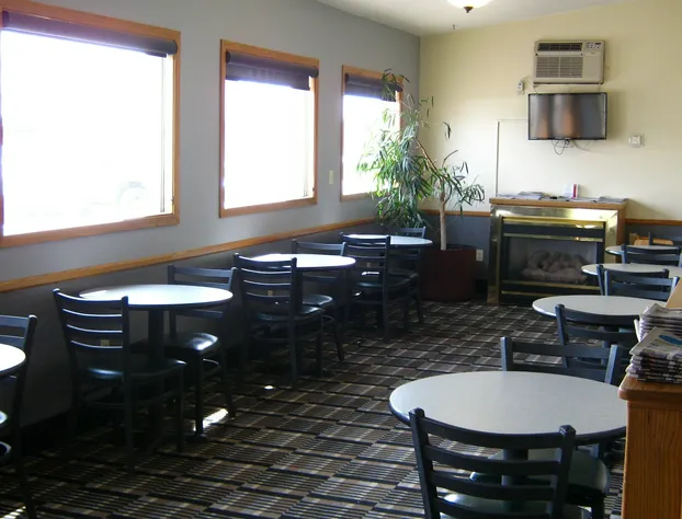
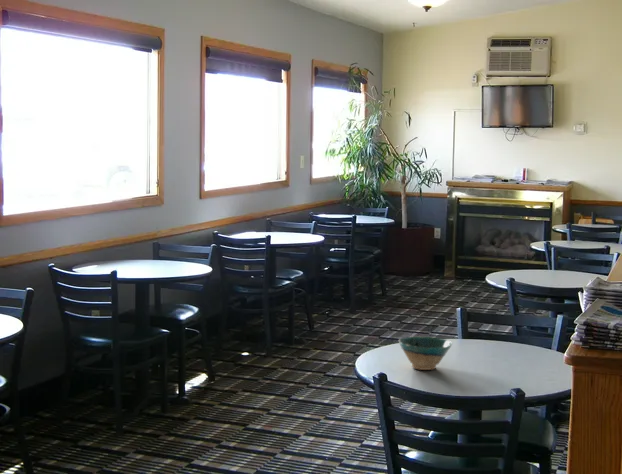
+ bowl (424, 354)
